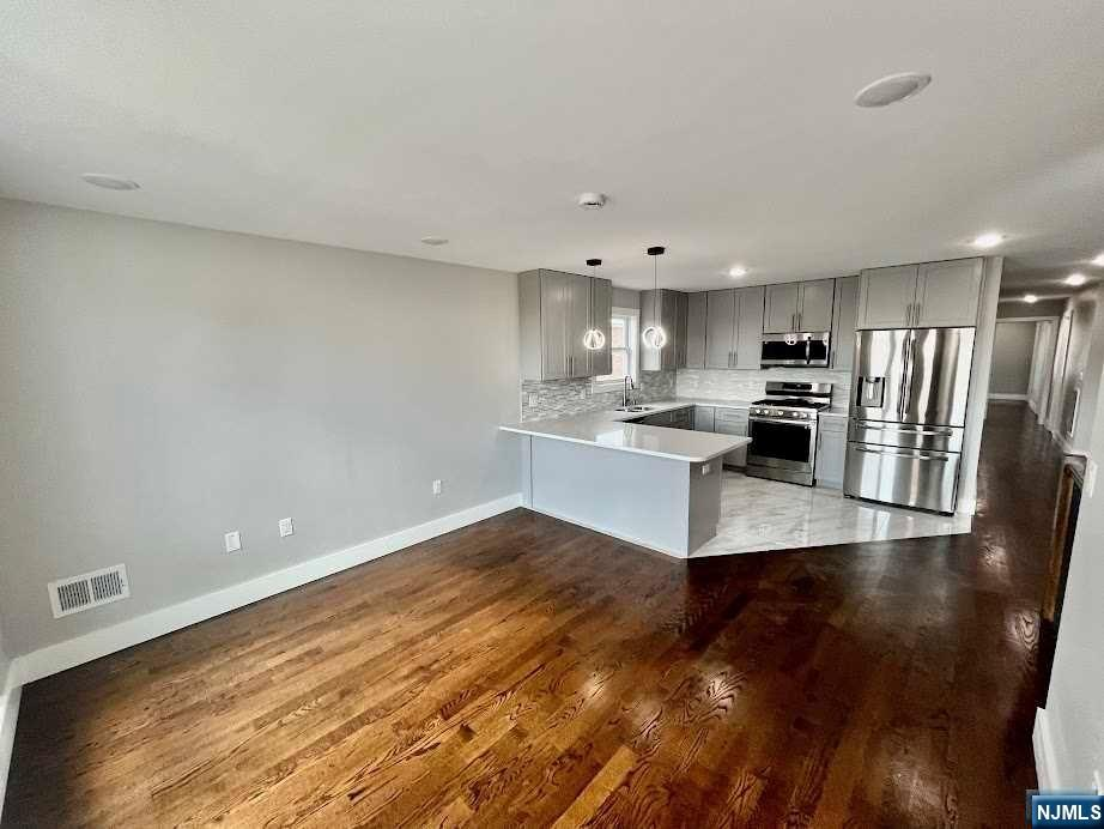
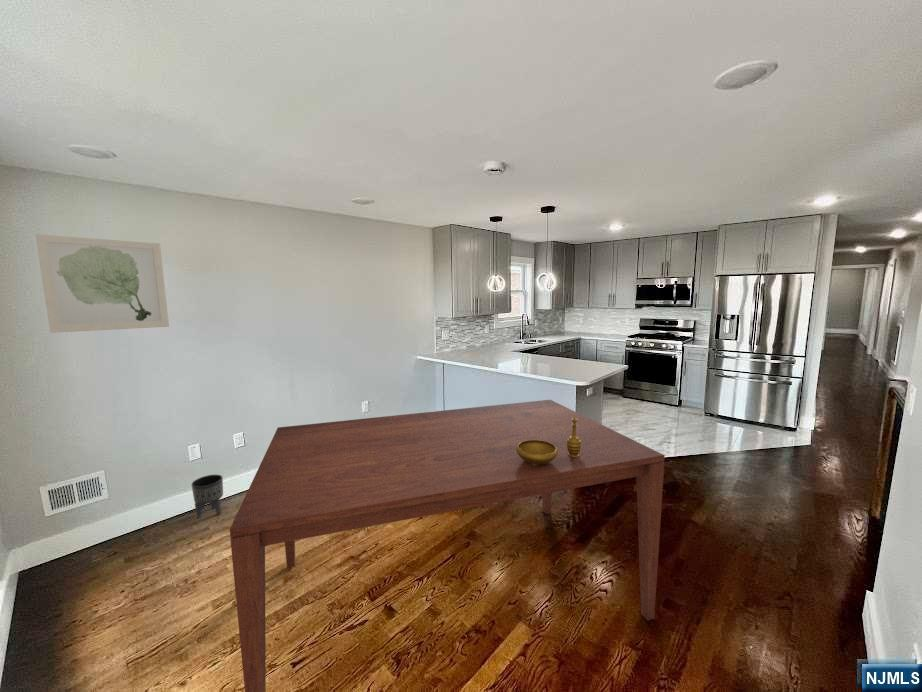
+ dining table (449, 511)
+ decorative bowl (548, 442)
+ wall art (108, 285)
+ planter (208, 496)
